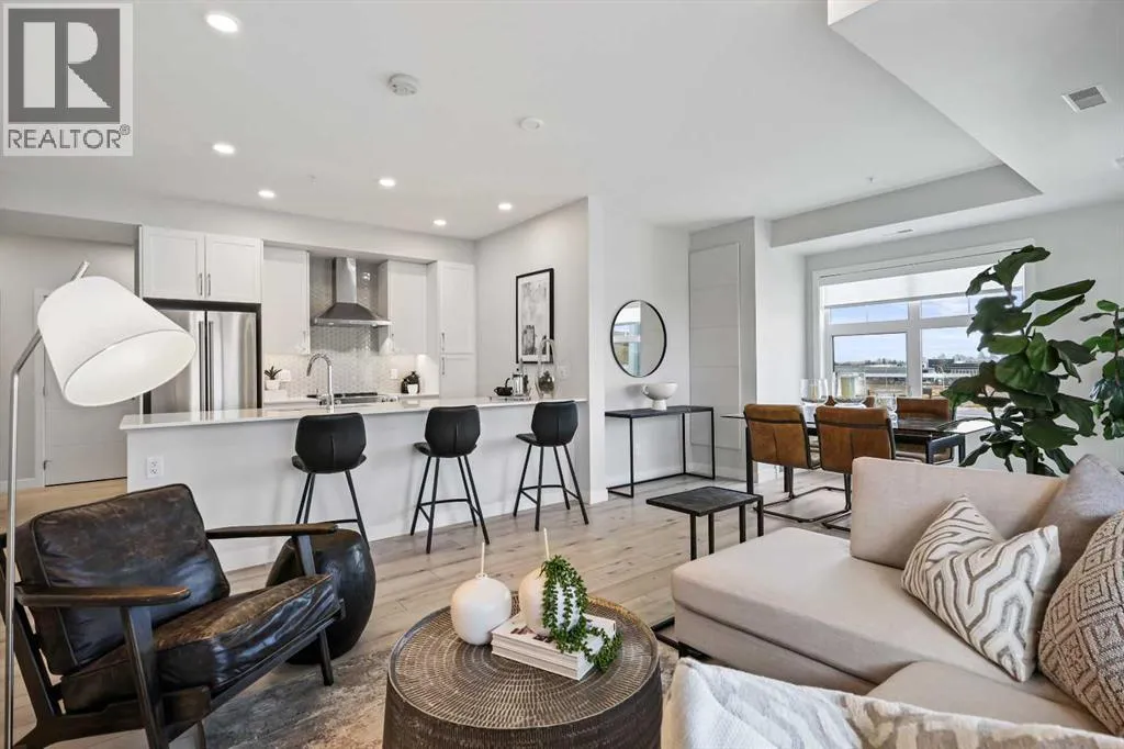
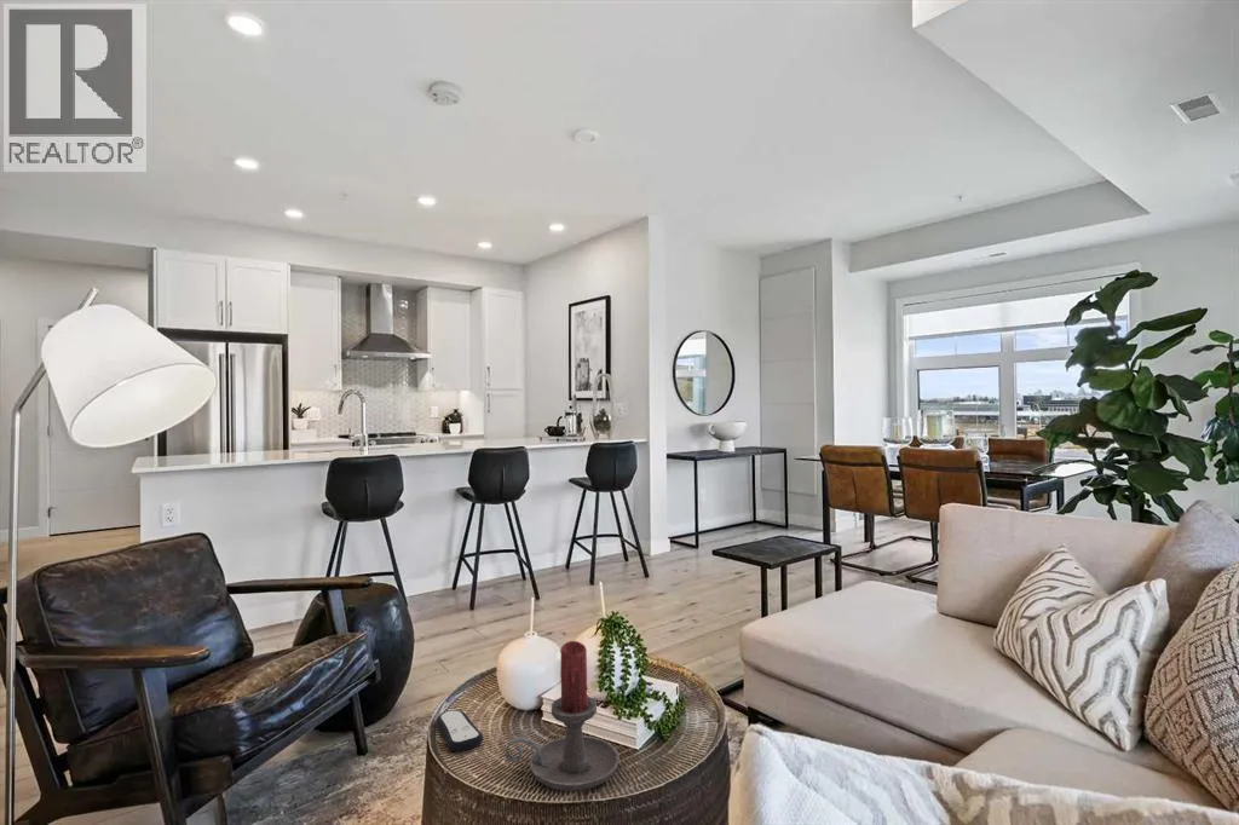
+ candle holder (560, 706)
+ remote control (457, 728)
